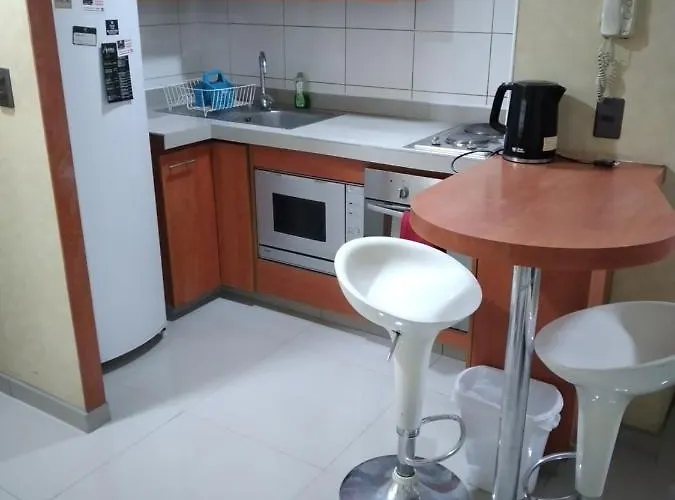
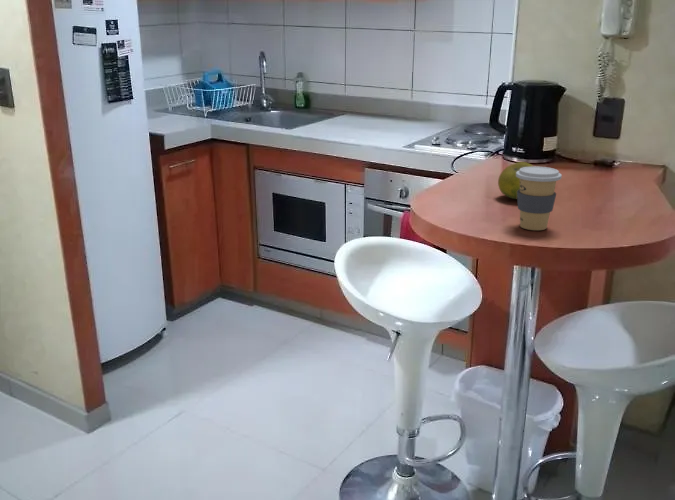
+ fruit (518, 180)
+ coffee cup (536, 198)
